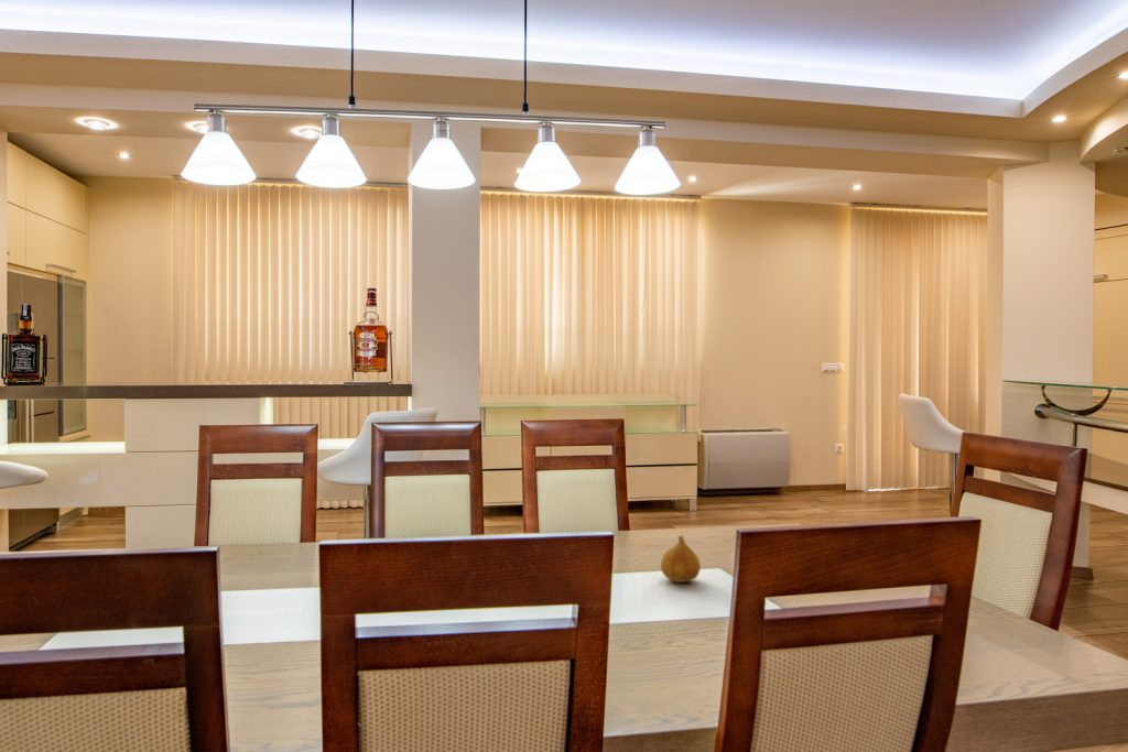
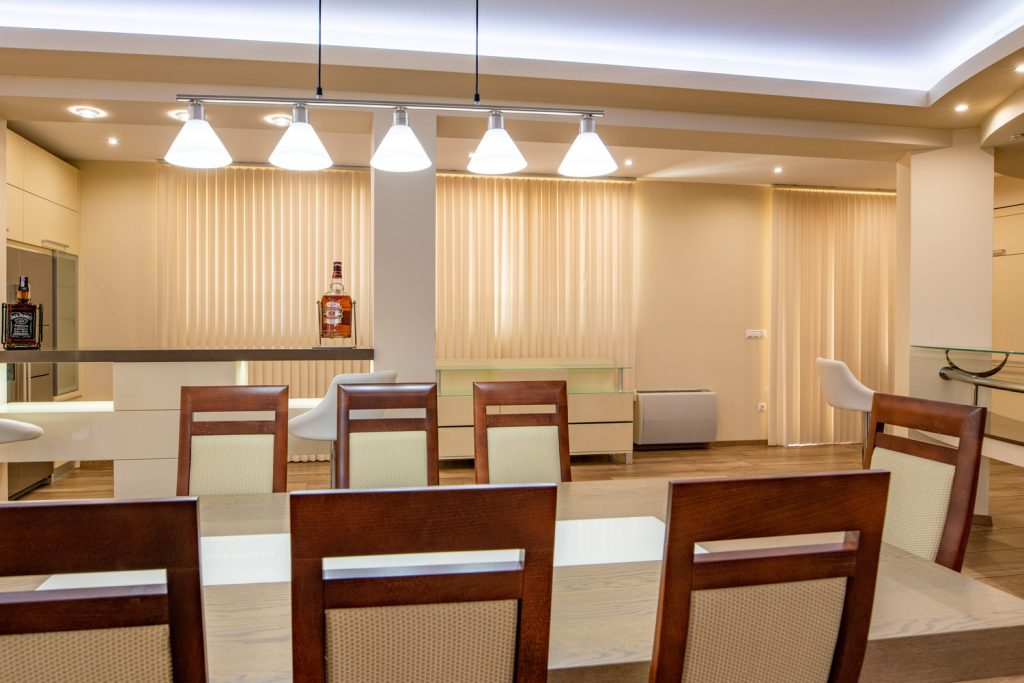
- fruit (680, 557)
